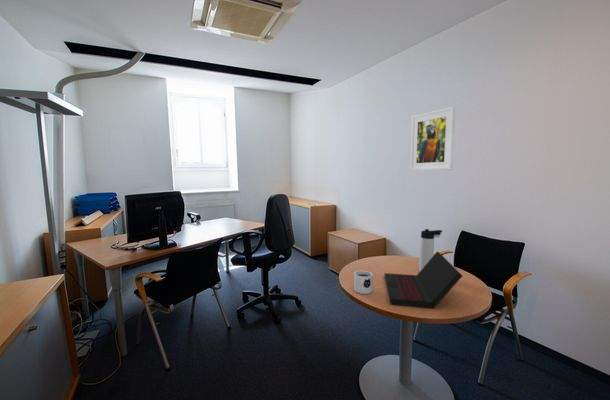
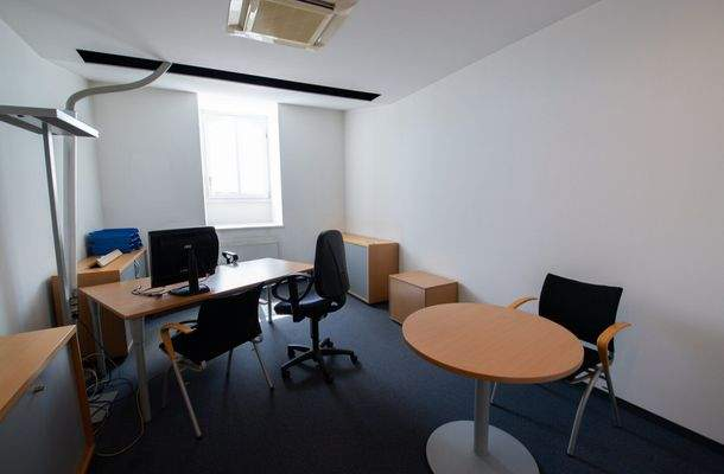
- thermos bottle (430, 251)
- laptop (418, 275)
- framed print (430, 141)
- mug (363, 281)
